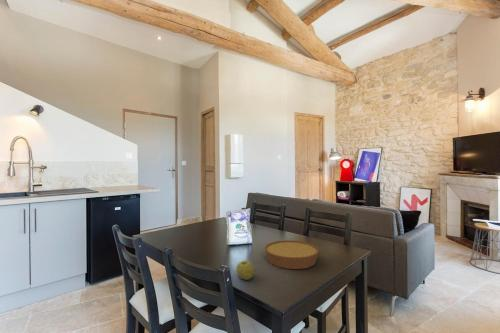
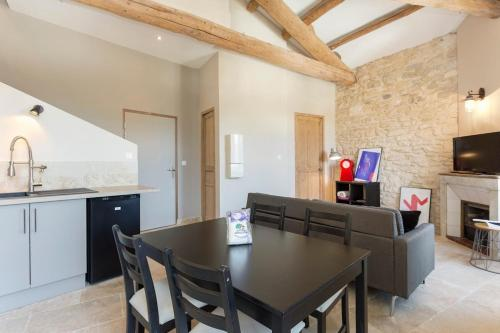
- bowl (291, 254)
- apple (245, 270)
